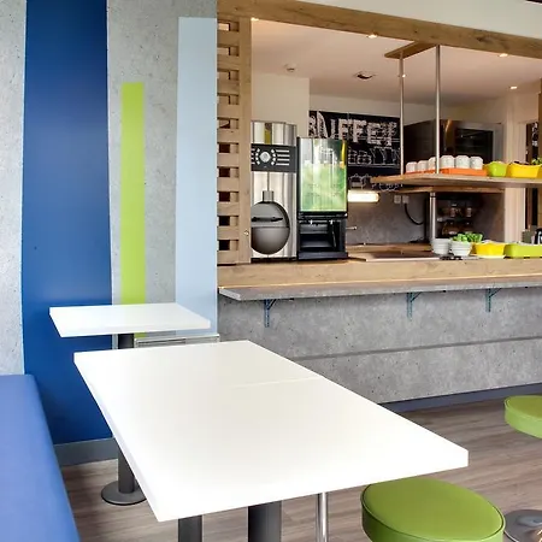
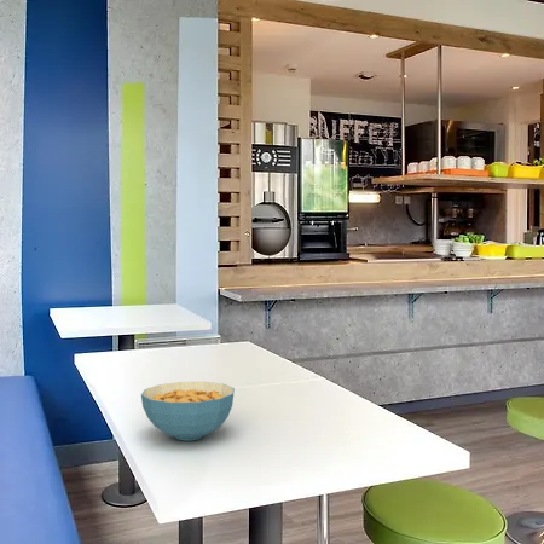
+ cereal bowl (189, 413)
